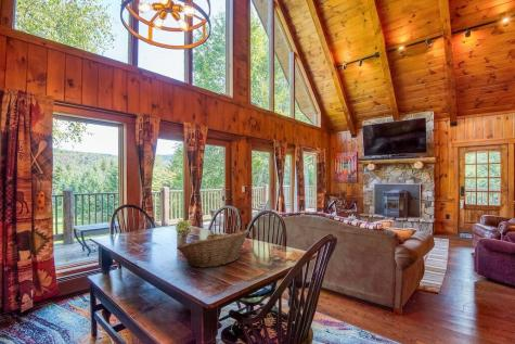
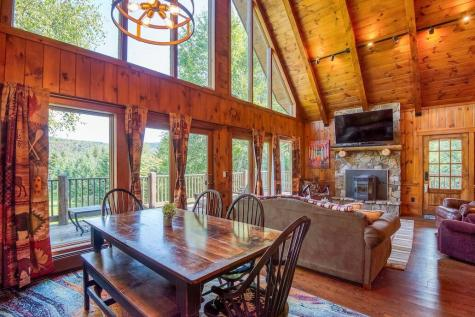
- fruit basket (215, 244)
